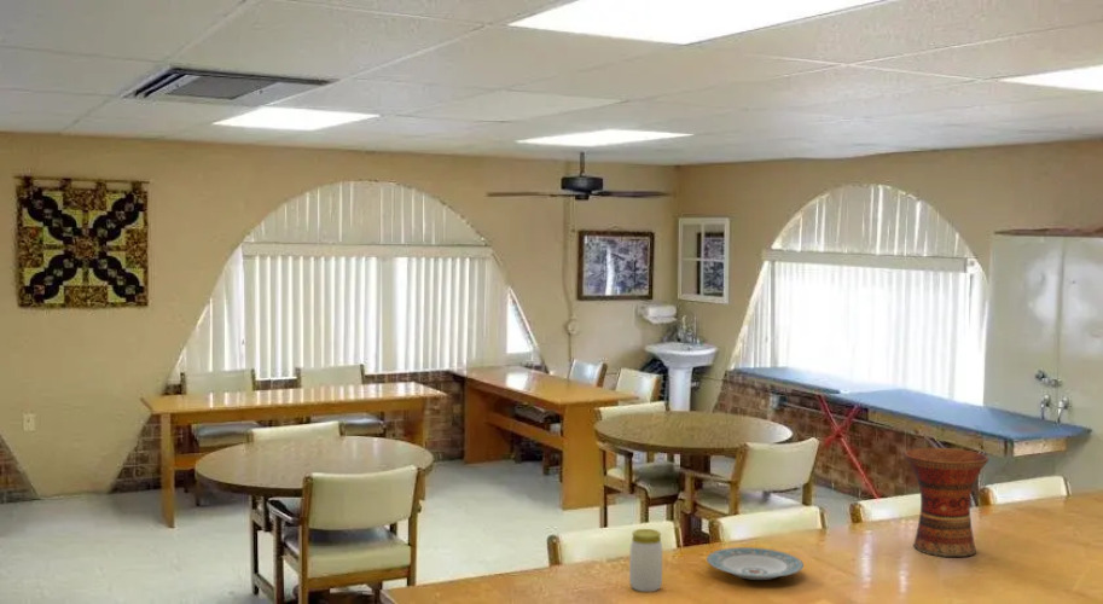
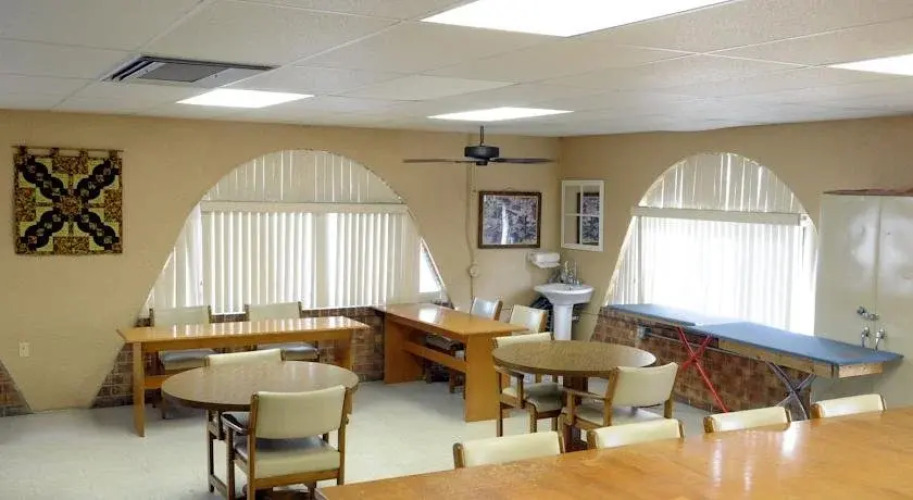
- jar (645, 559)
- plate (754, 567)
- vase (944, 500)
